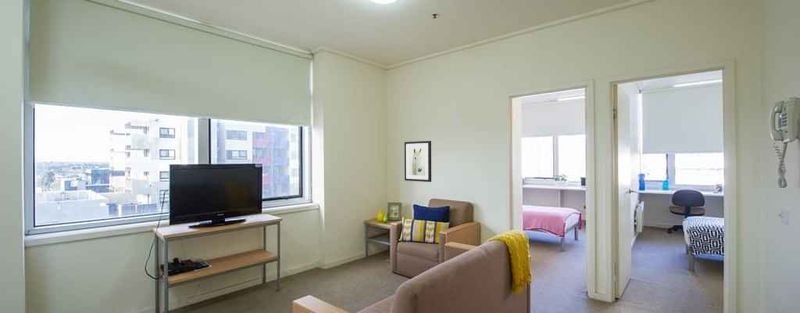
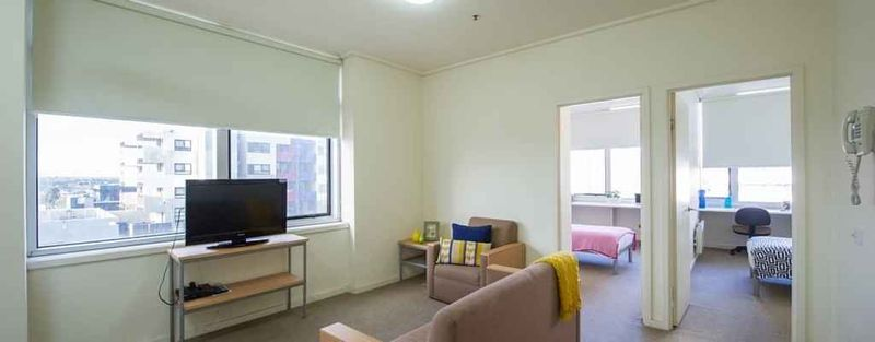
- wall art (417, 161)
